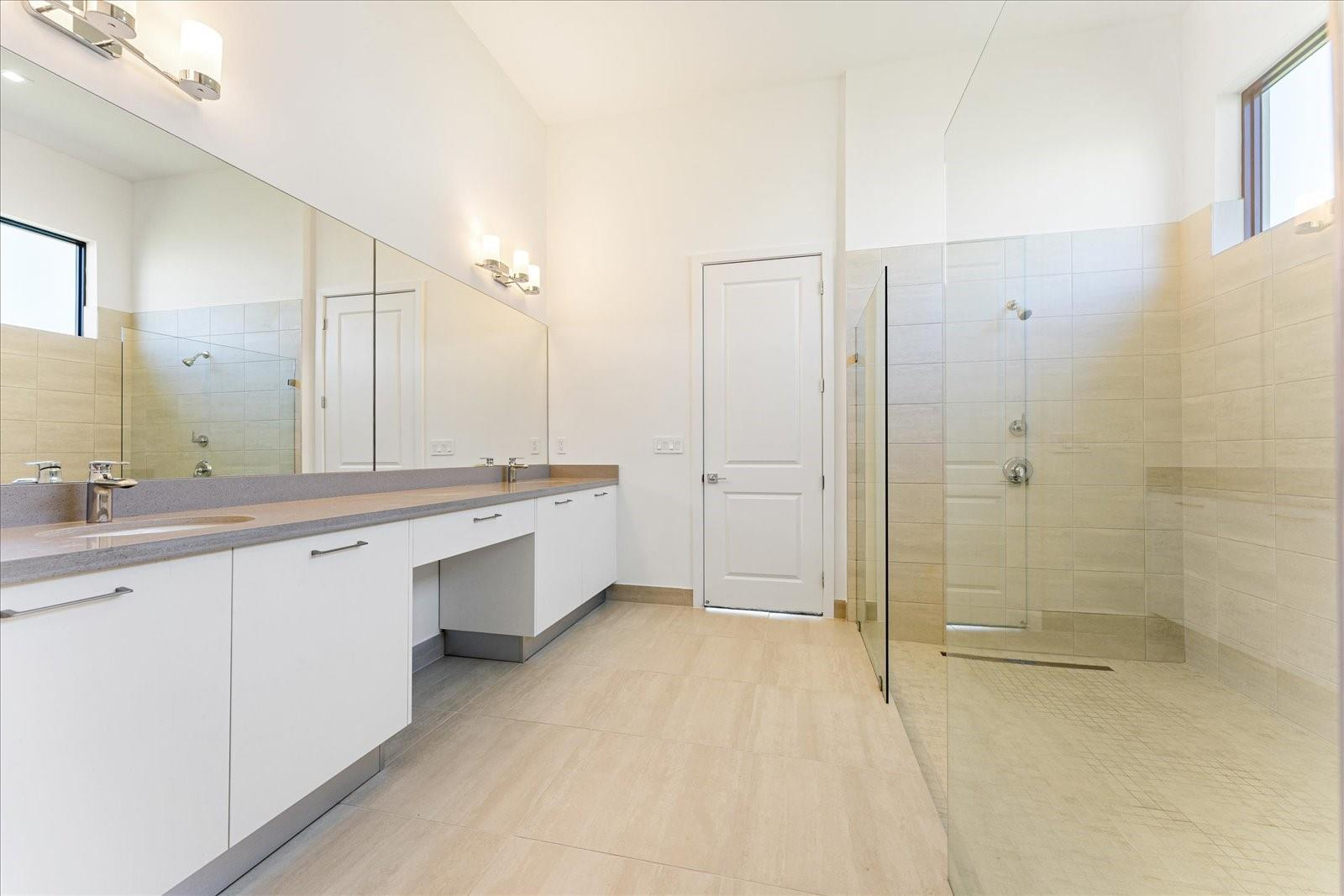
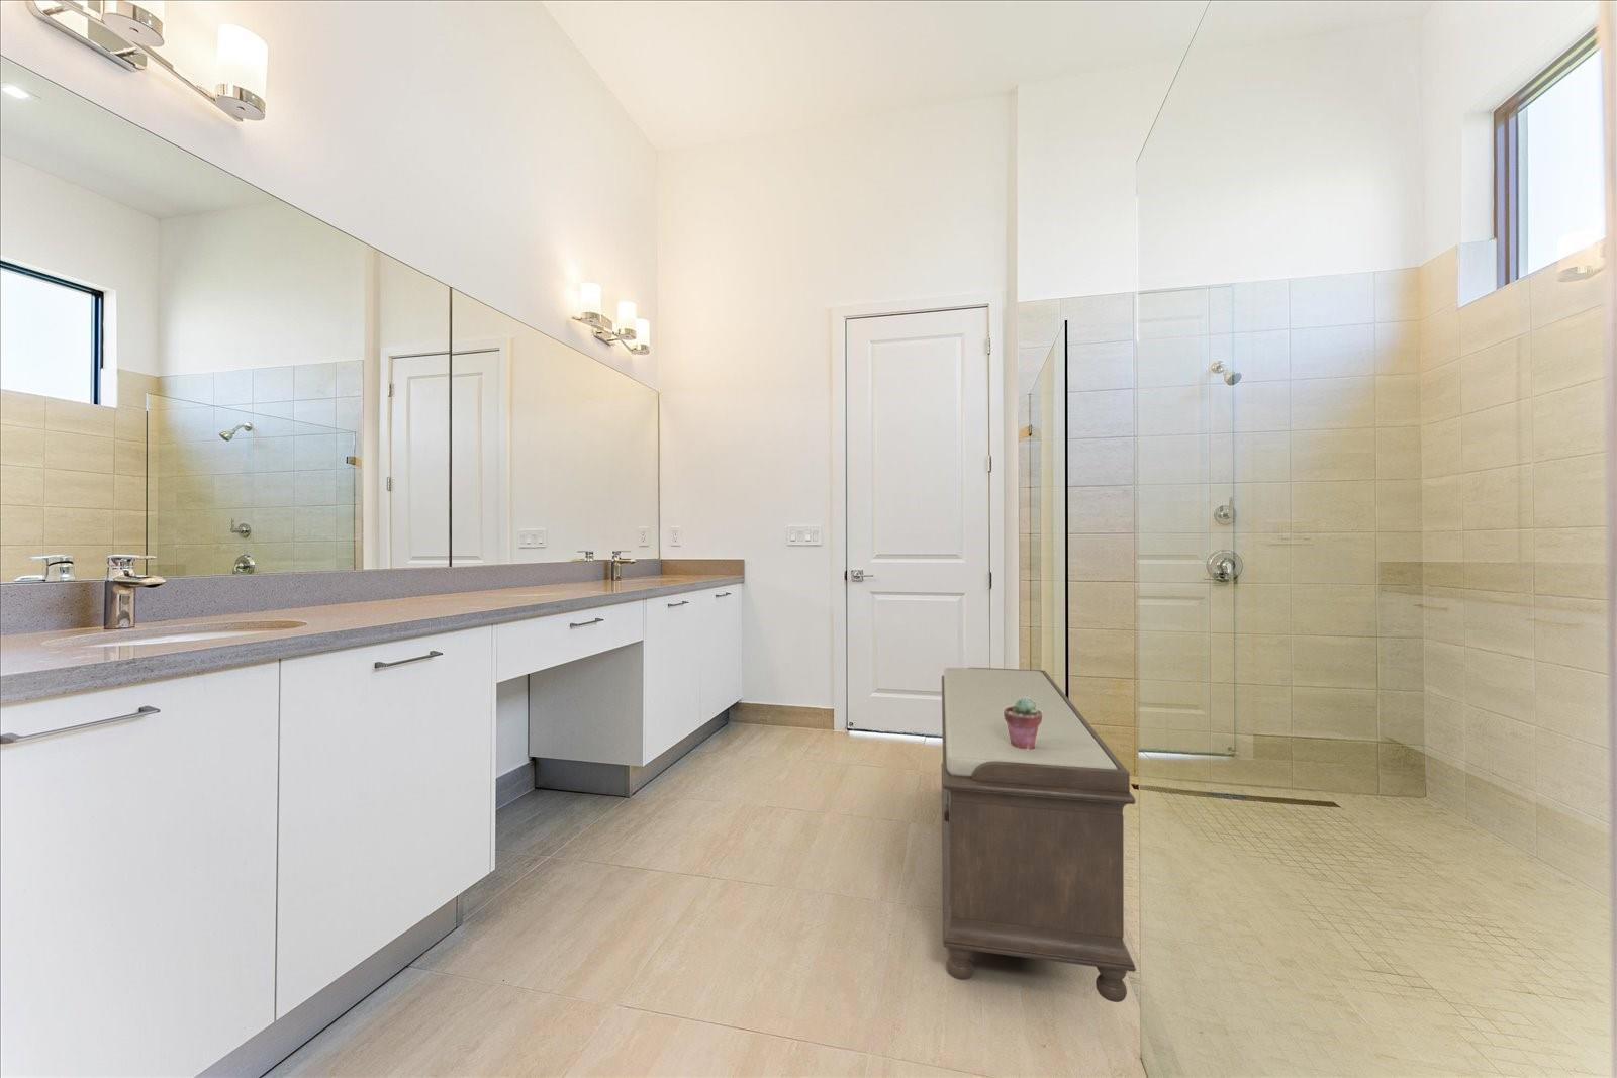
+ potted succulent (1023, 721)
+ bench (1007, 783)
